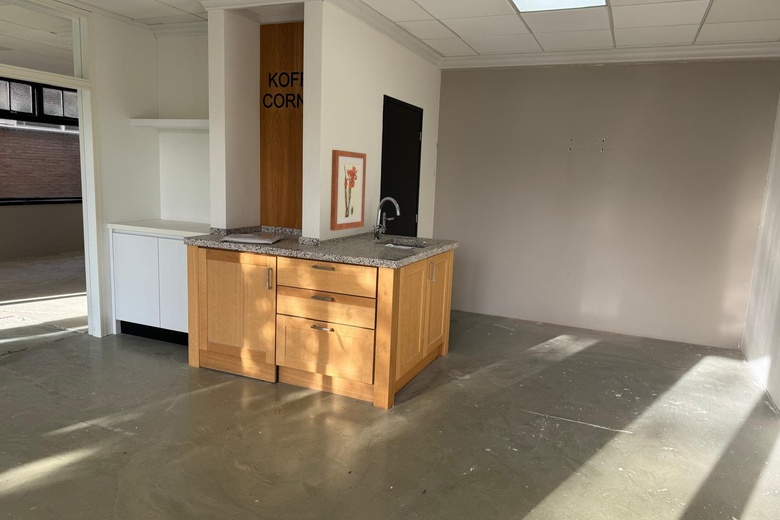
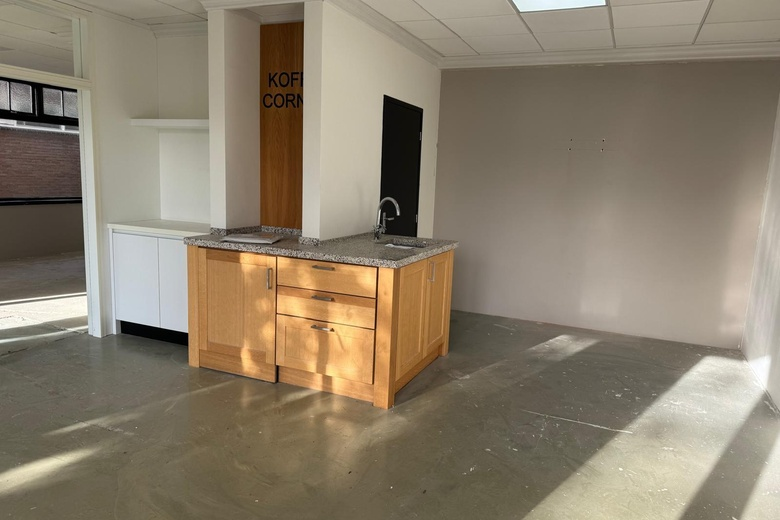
- wall art (348, 190)
